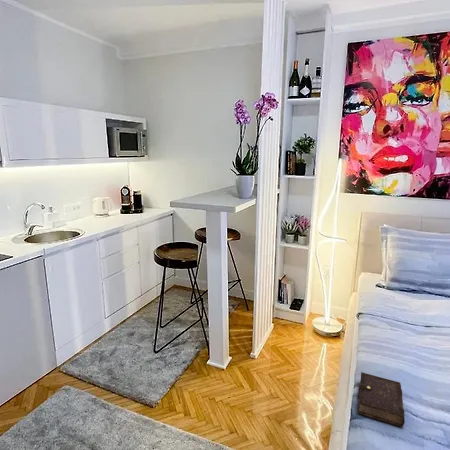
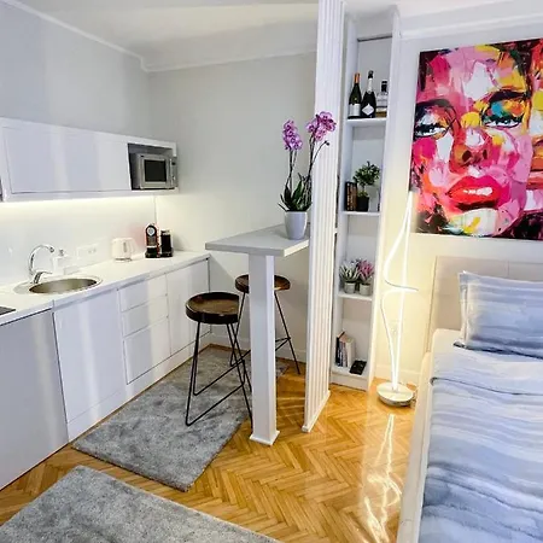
- book (380, 391)
